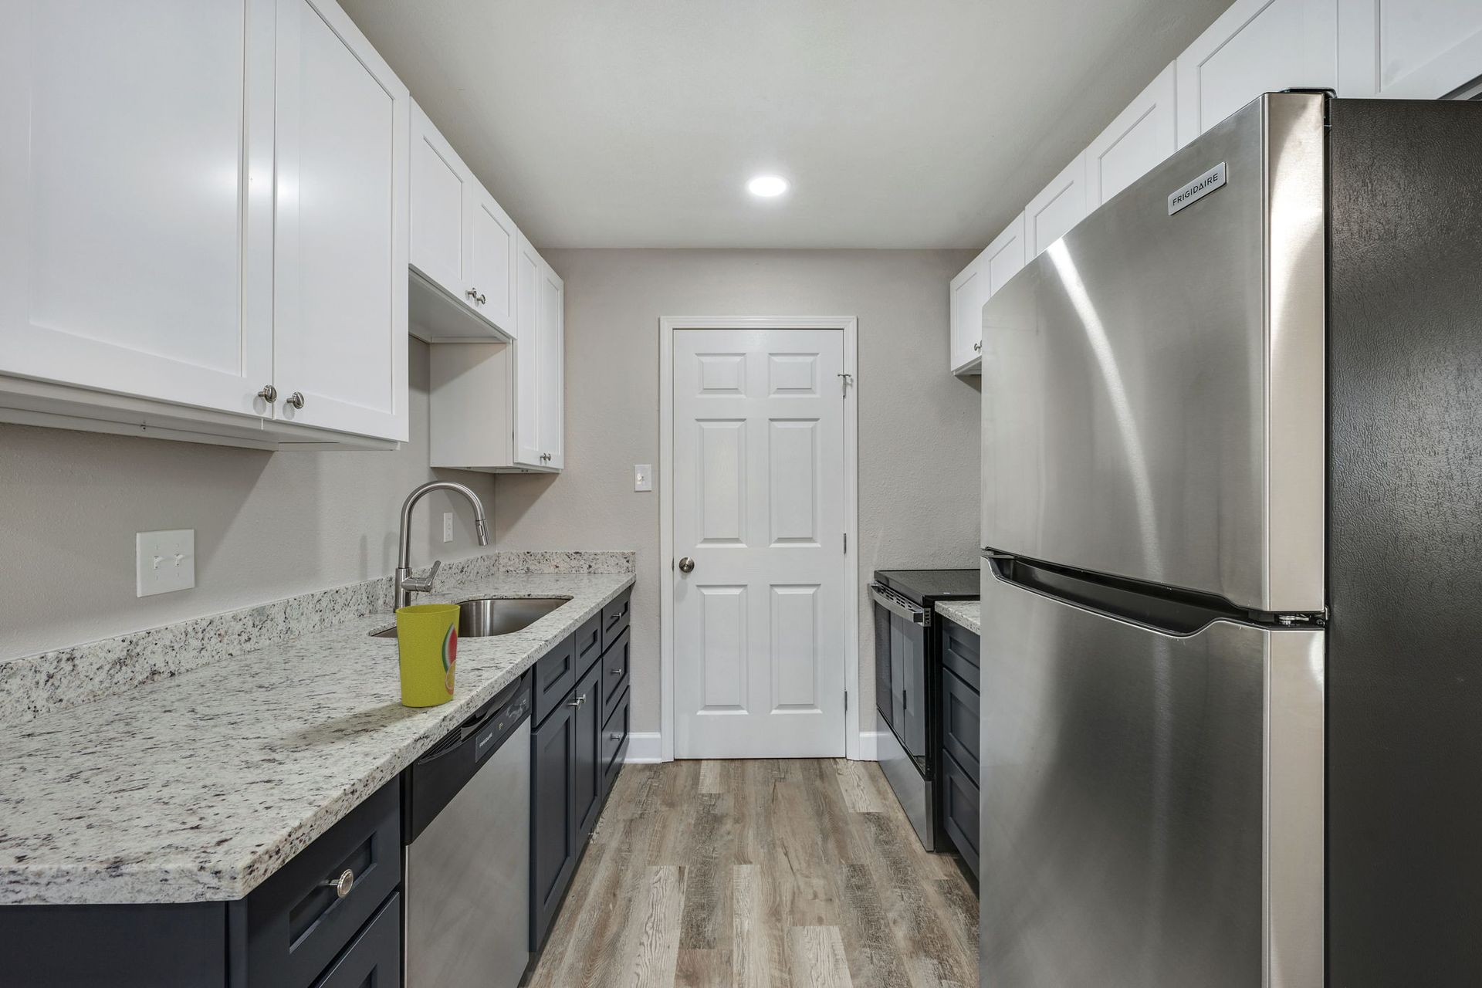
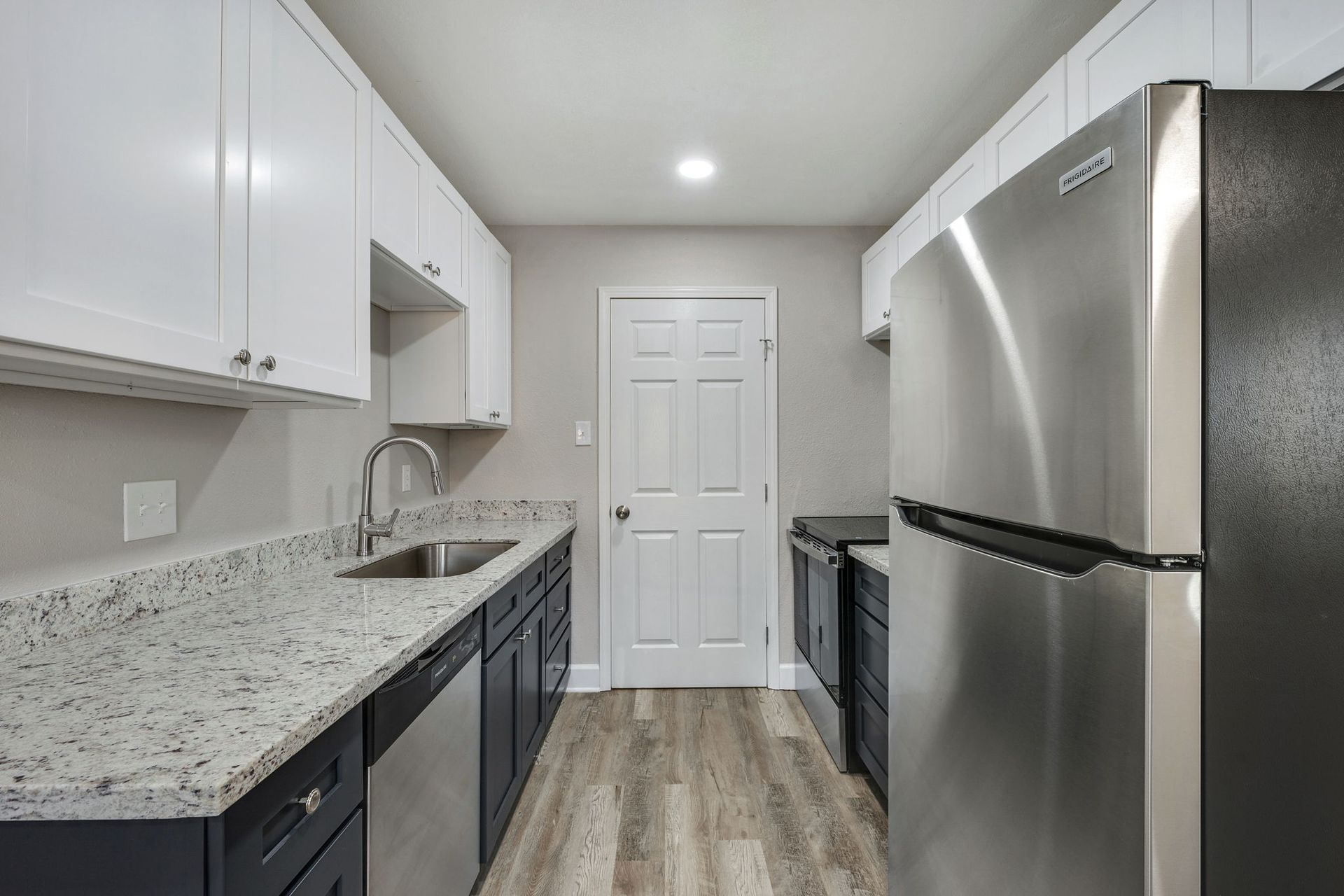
- cup (428, 654)
